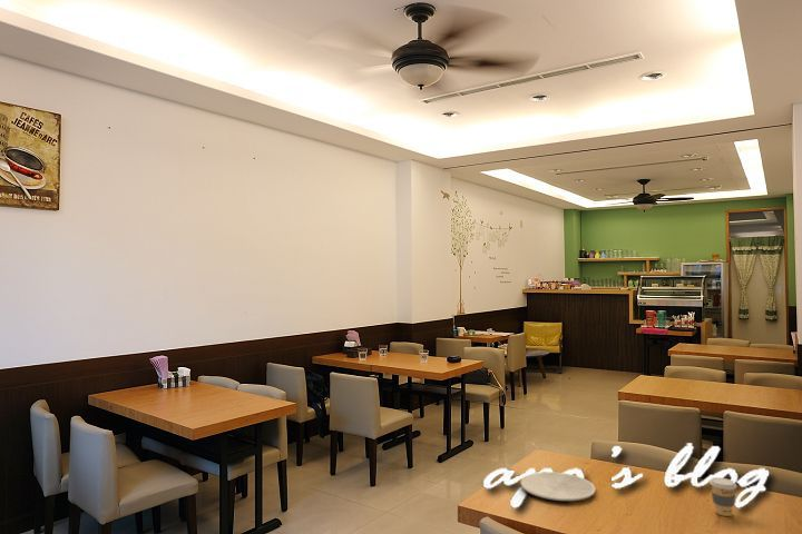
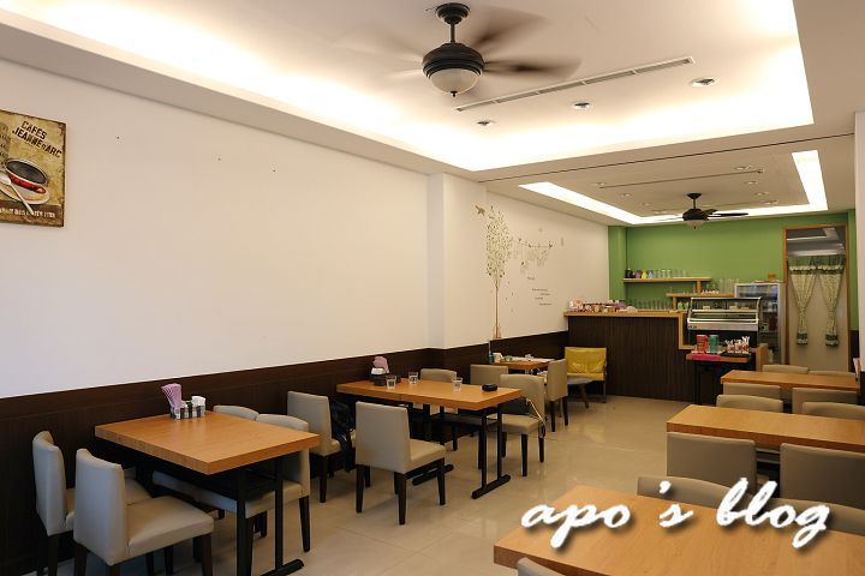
- coffee cup (723, 496)
- plate (557, 486)
